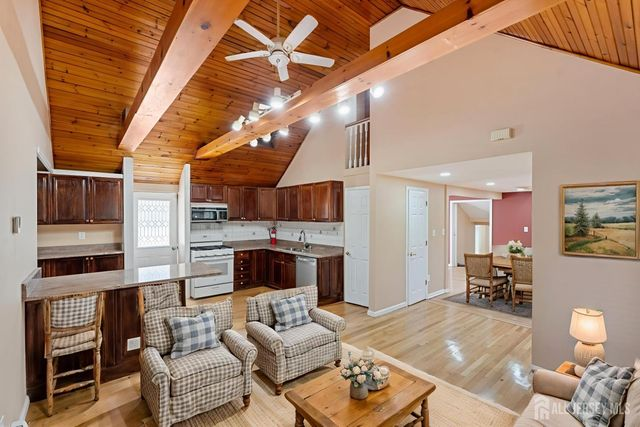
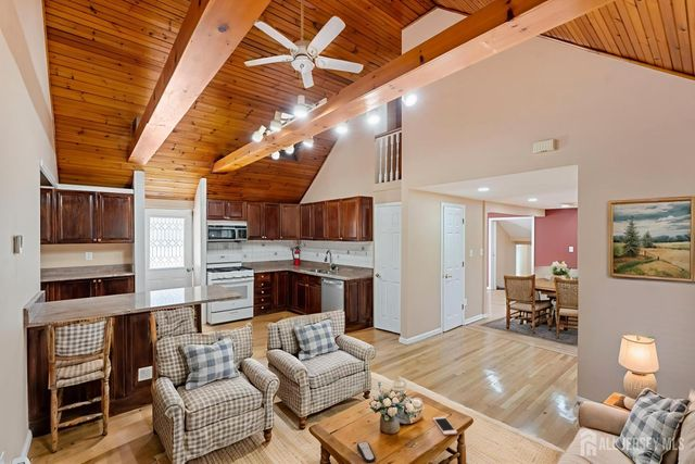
+ cell phone (444, 425)
+ remote control (366, 451)
